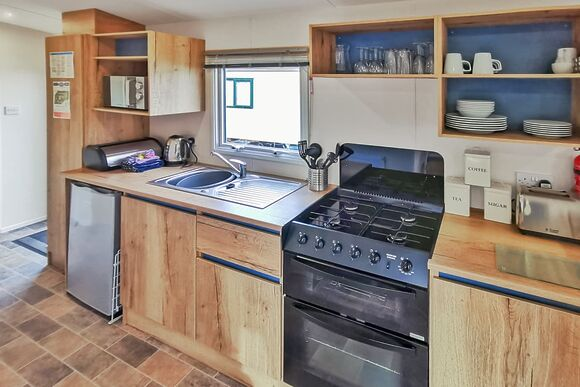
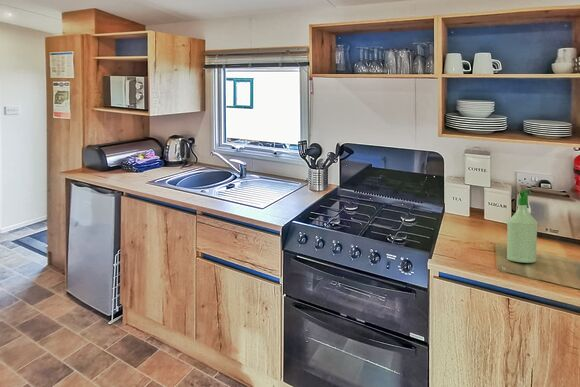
+ spray bottle (522, 225)
